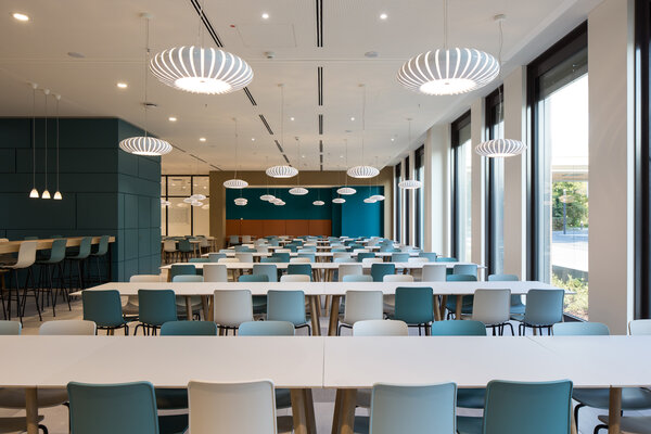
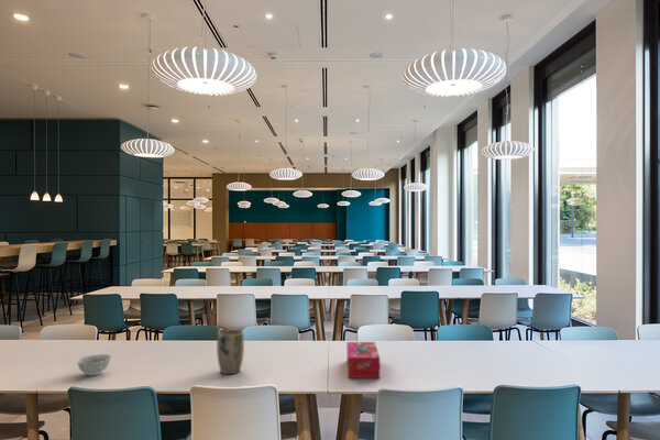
+ tissue box (362, 359)
+ plant pot (230, 351)
+ bowl (94, 365)
